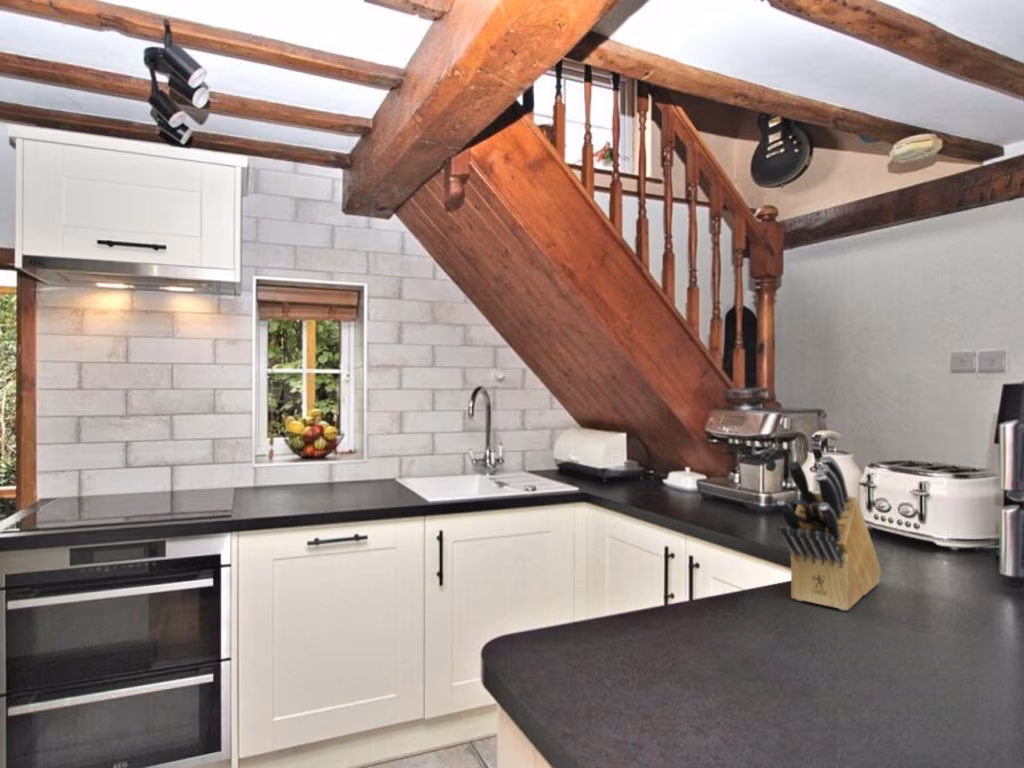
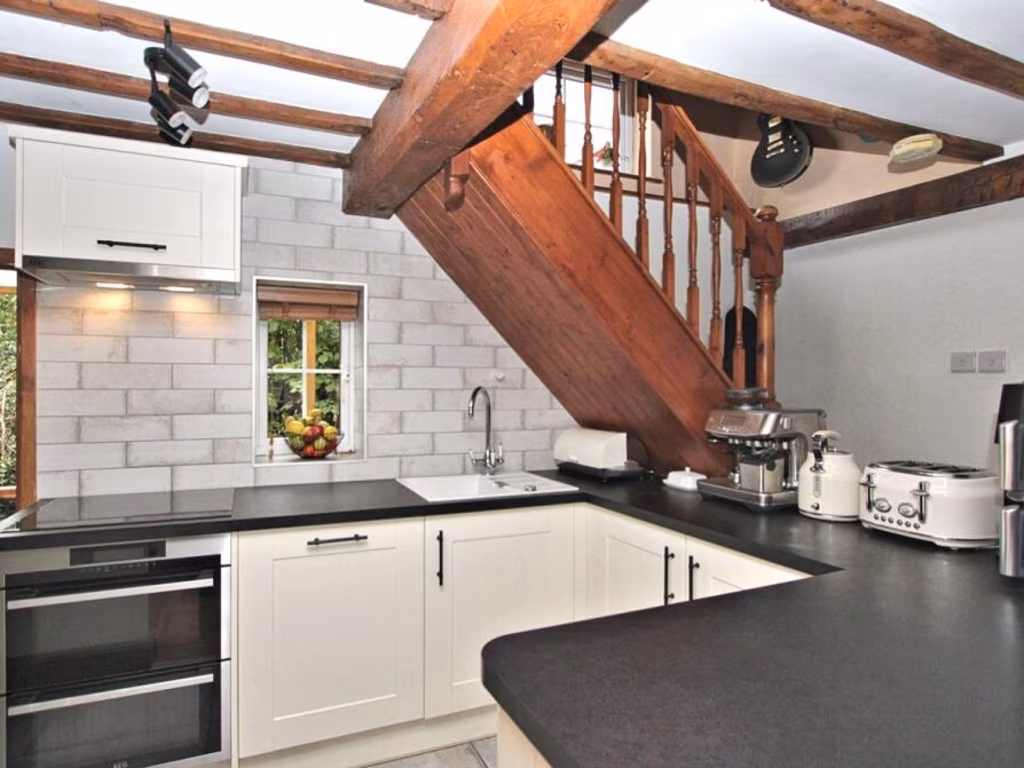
- knife block (831, 523)
